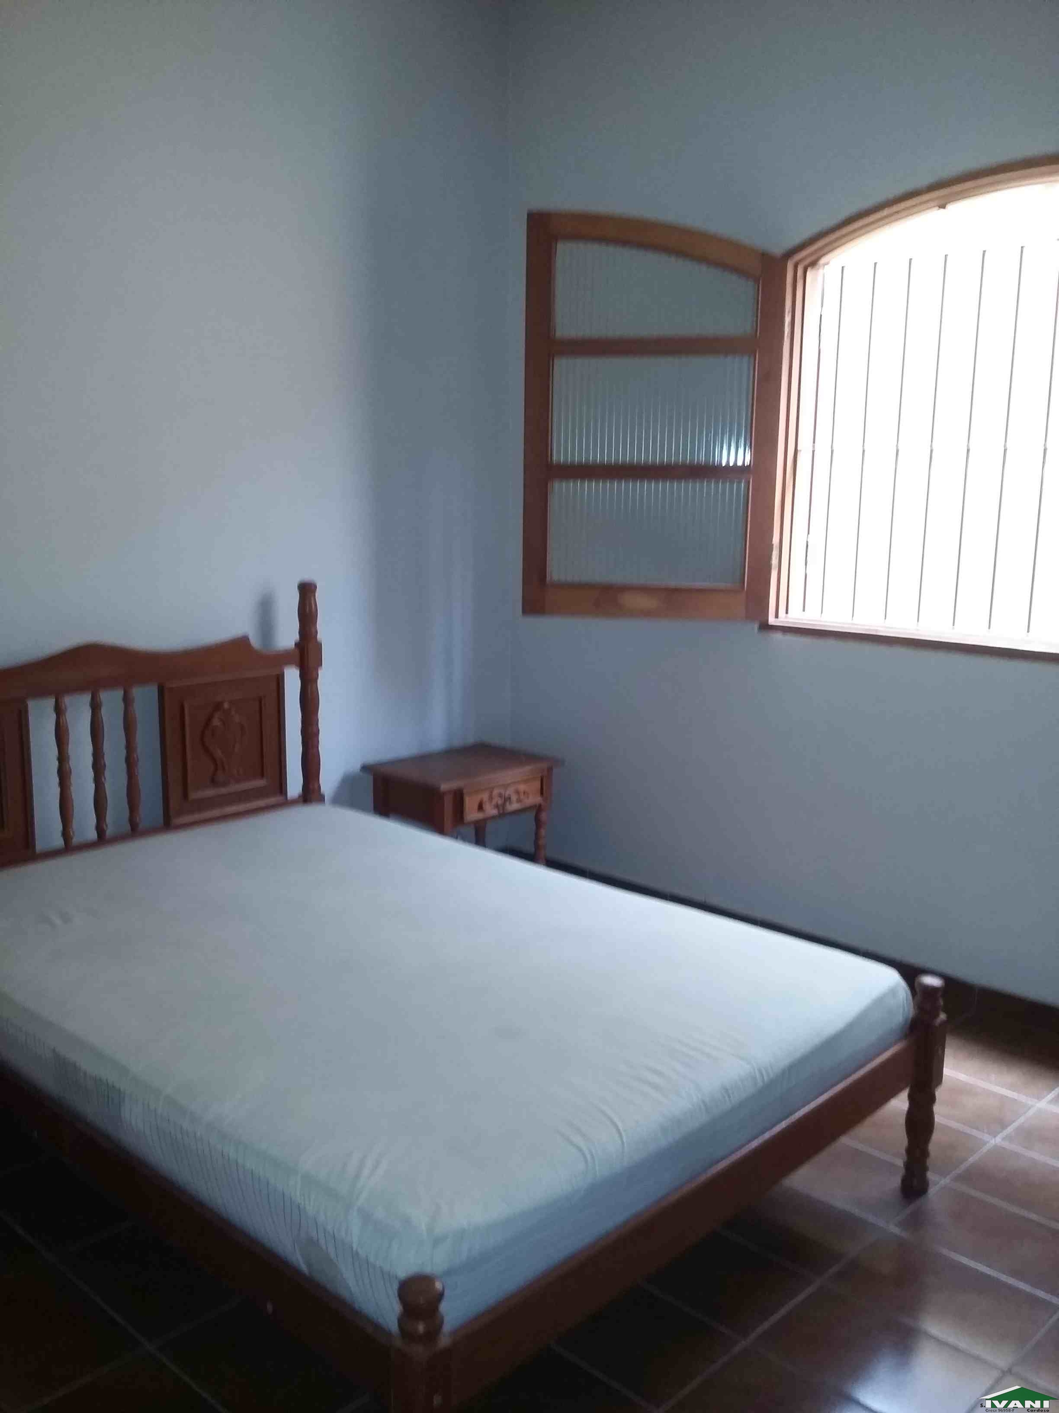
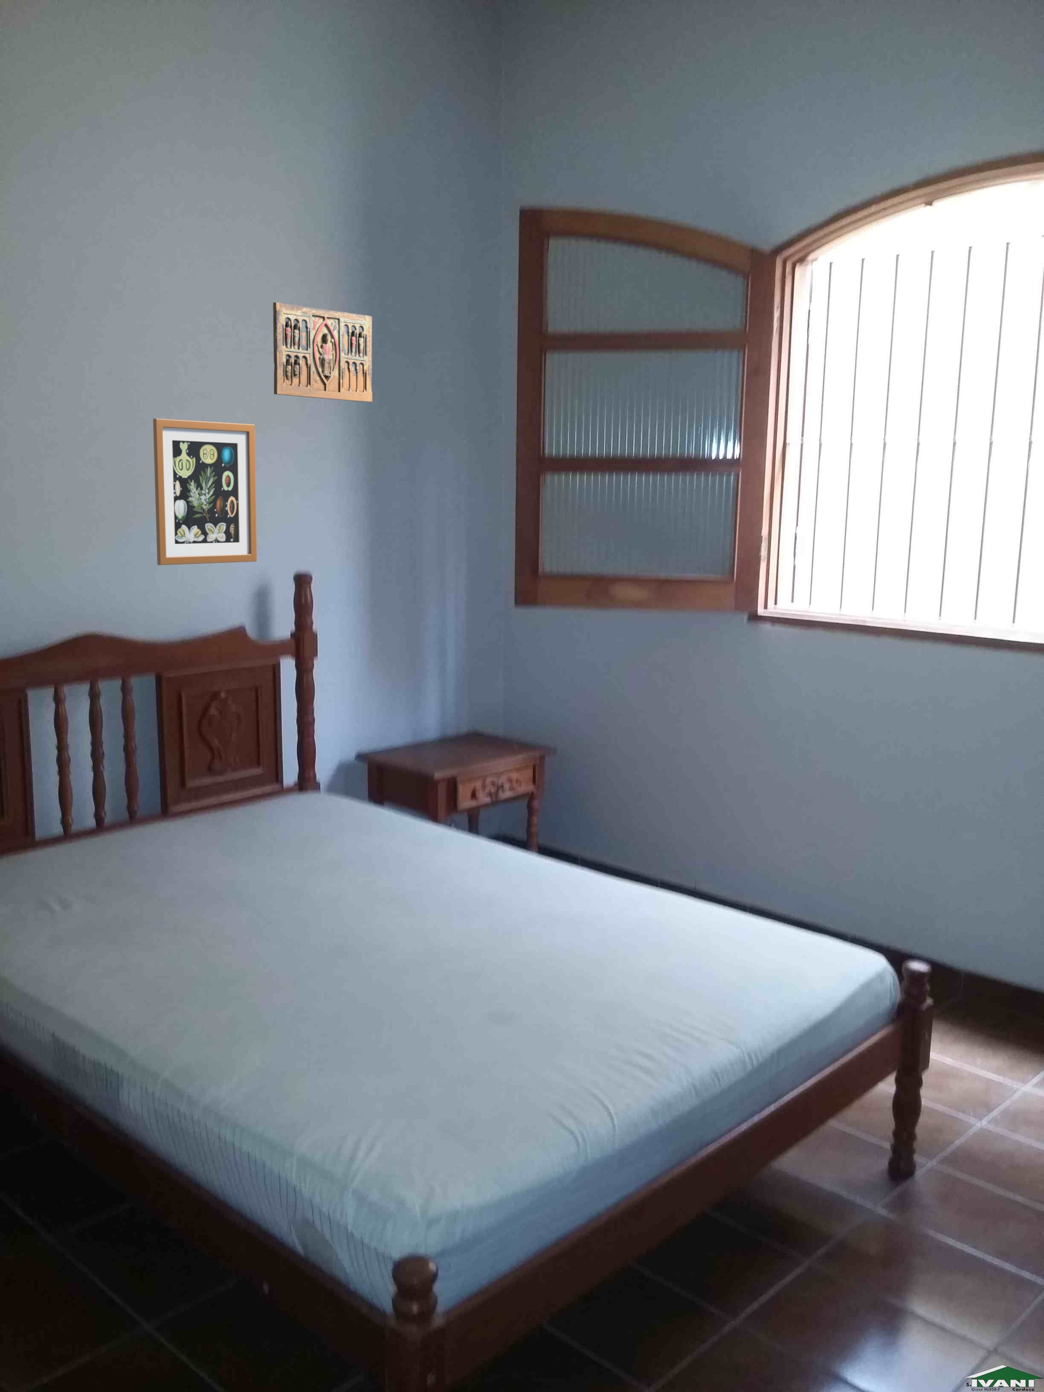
+ wall art (207, 493)
+ religious icon (325, 354)
